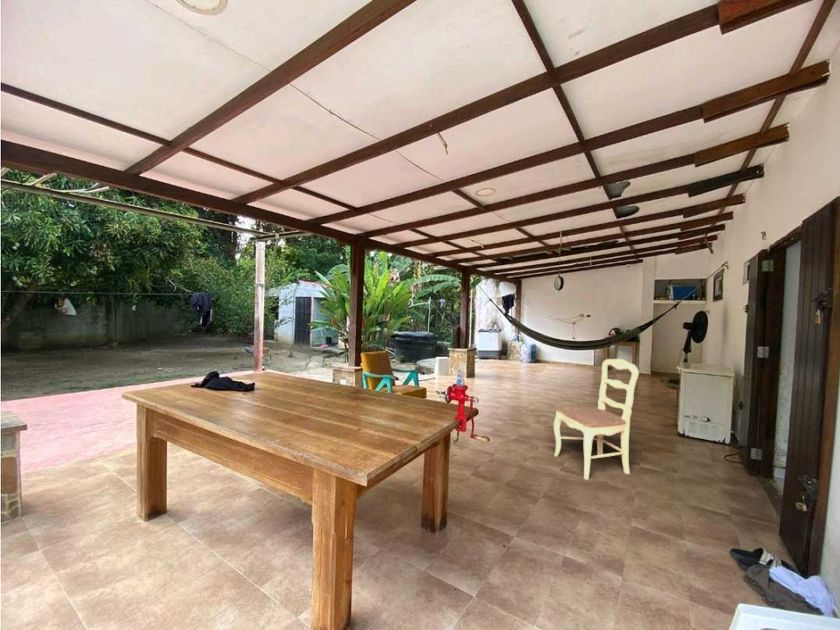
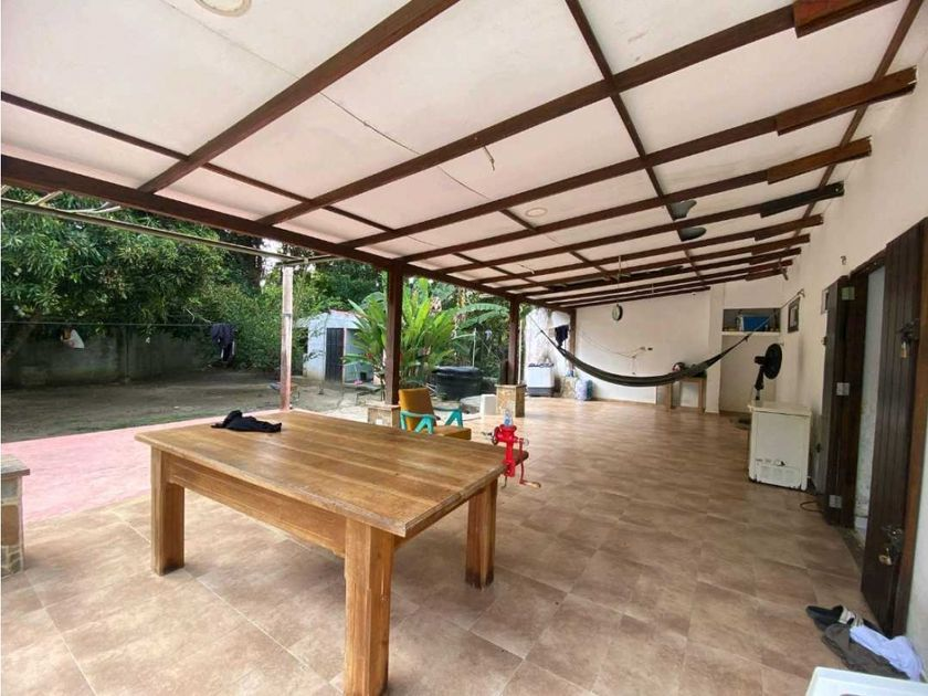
- chair (594, 412)
